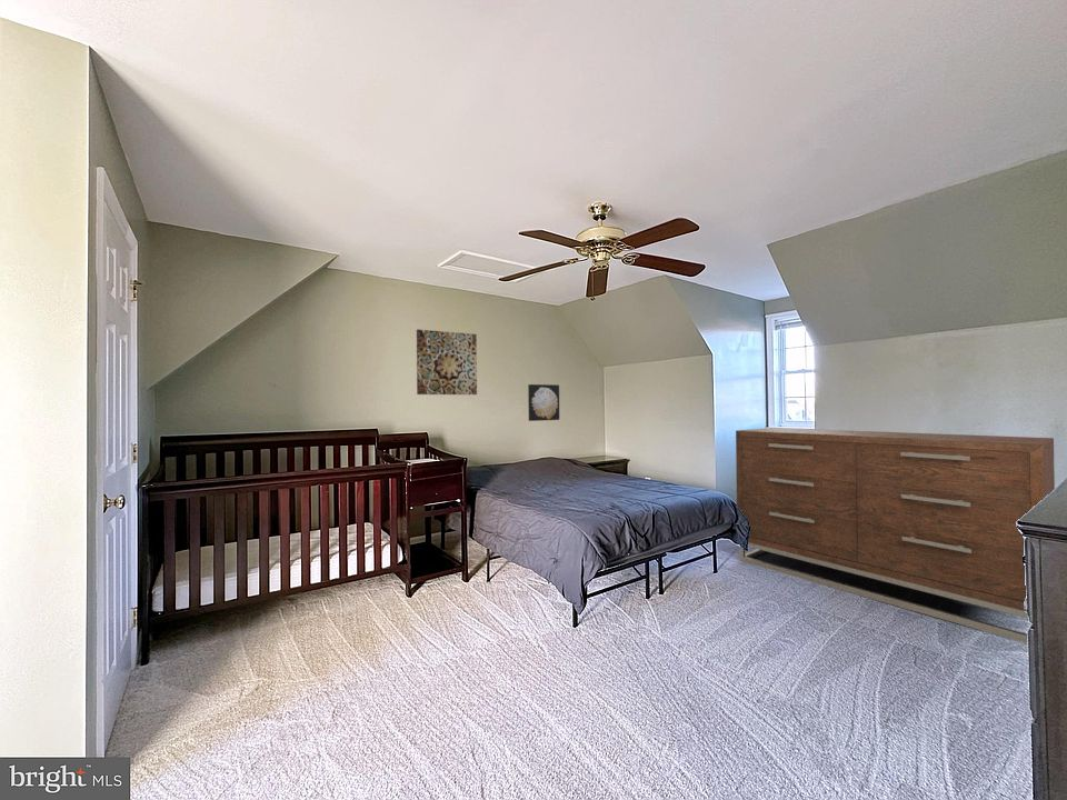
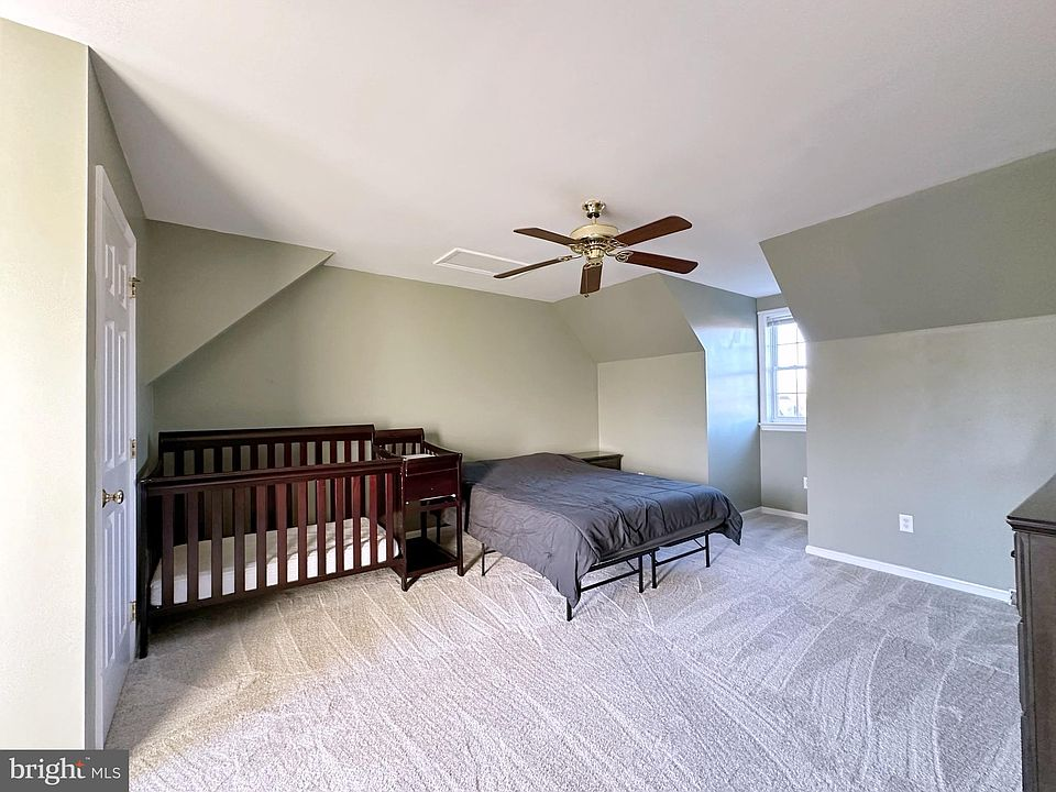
- dresser (870, 509)
- wall art (544, 402)
- wall art (447, 363)
